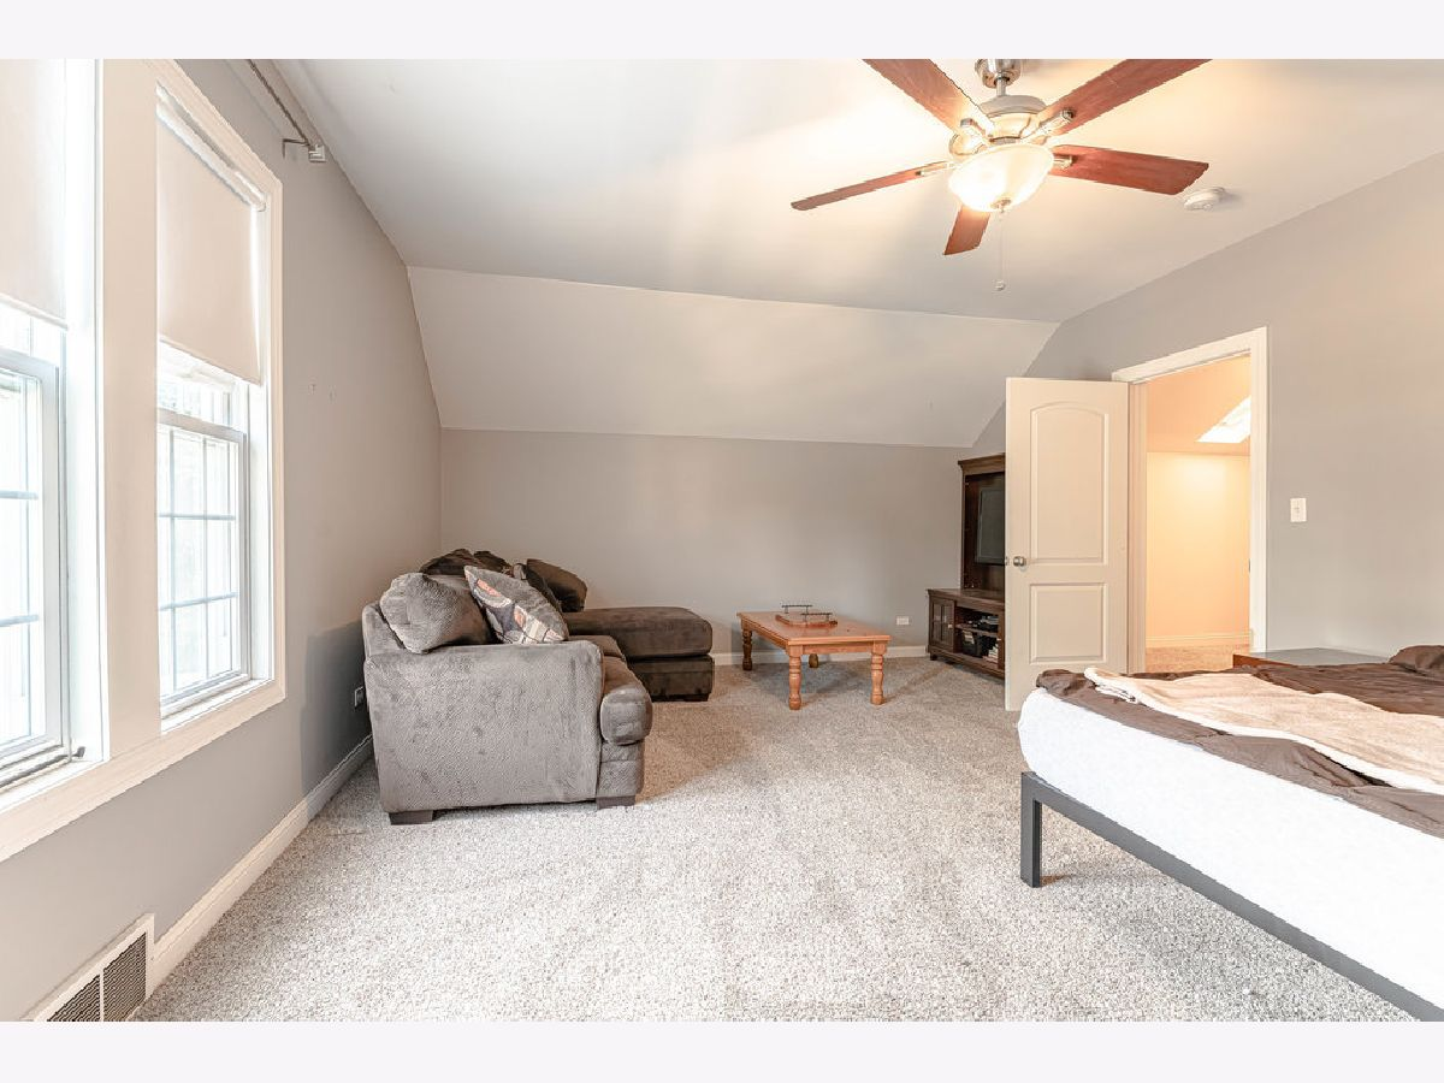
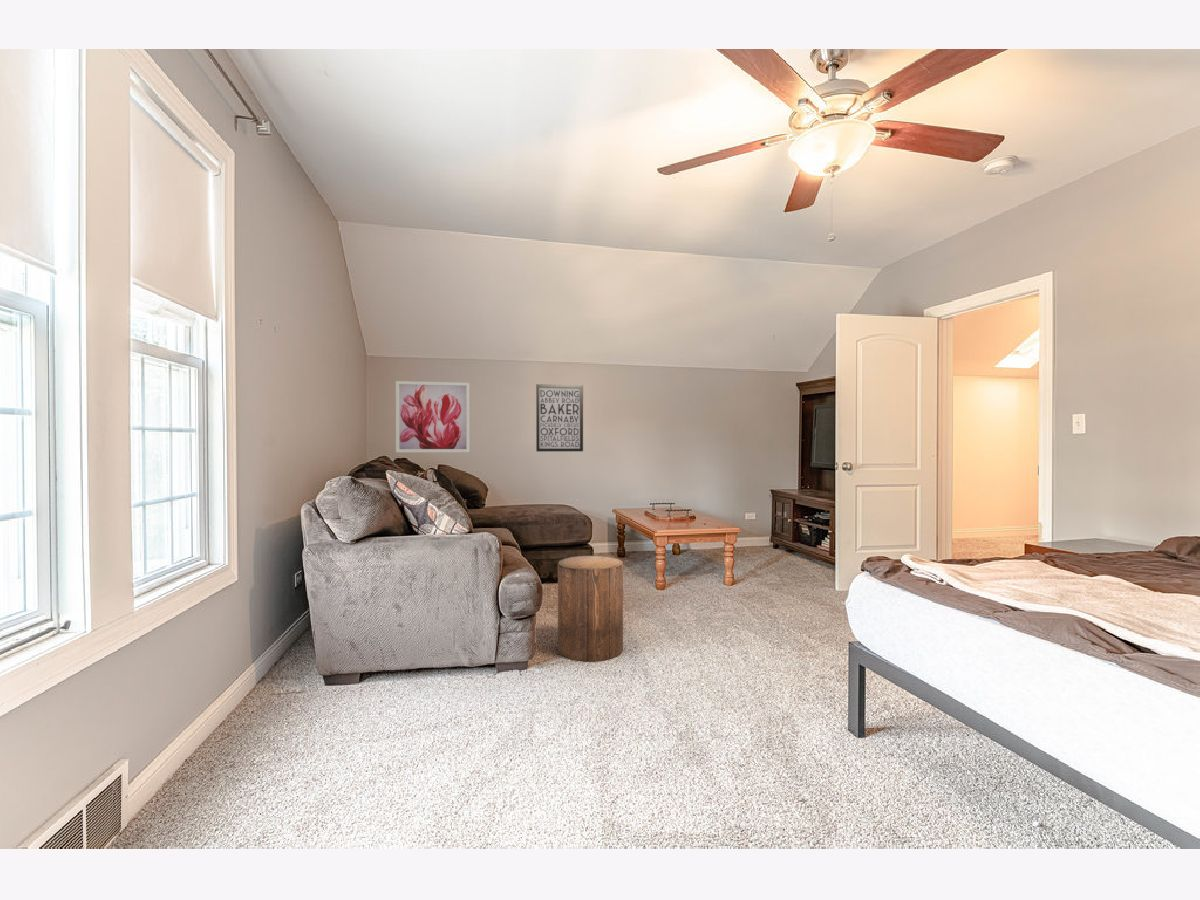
+ wall art (433, 417)
+ wall art (559, 418)
+ stool (590, 605)
